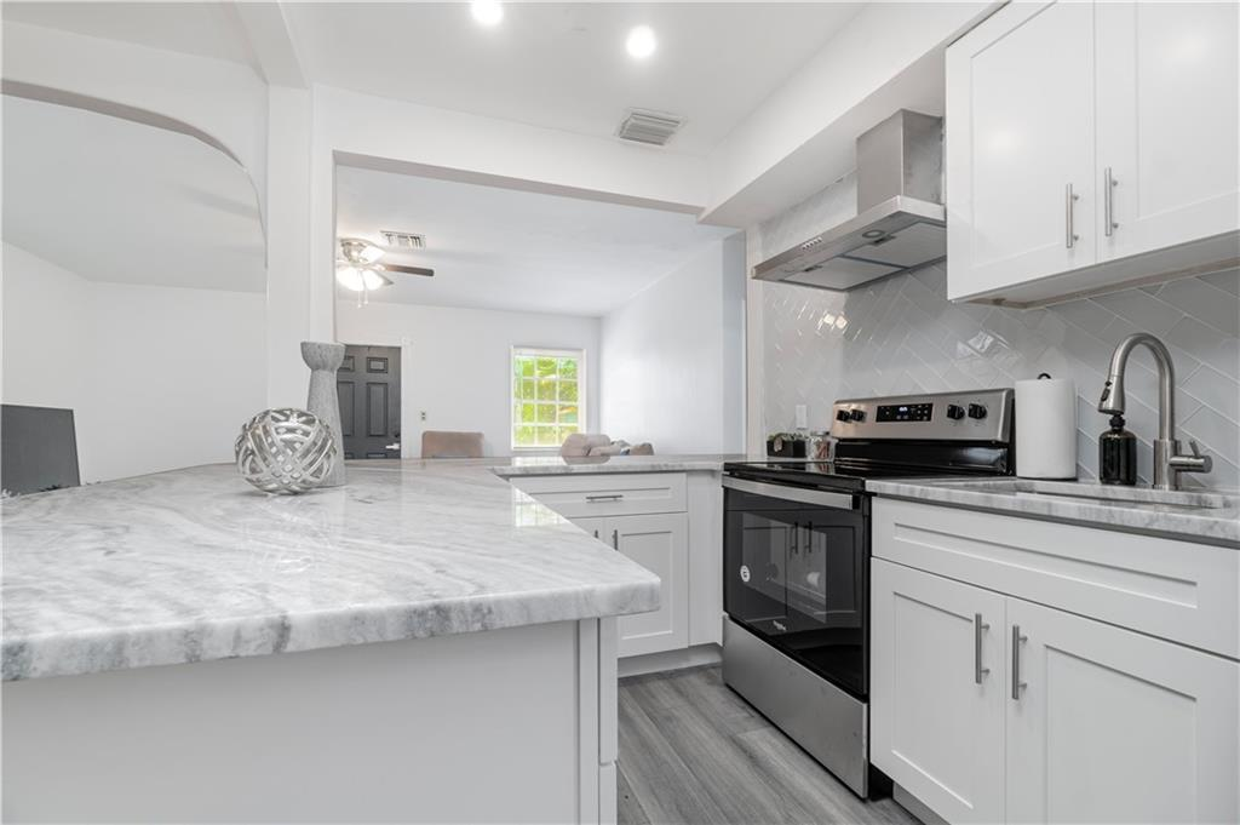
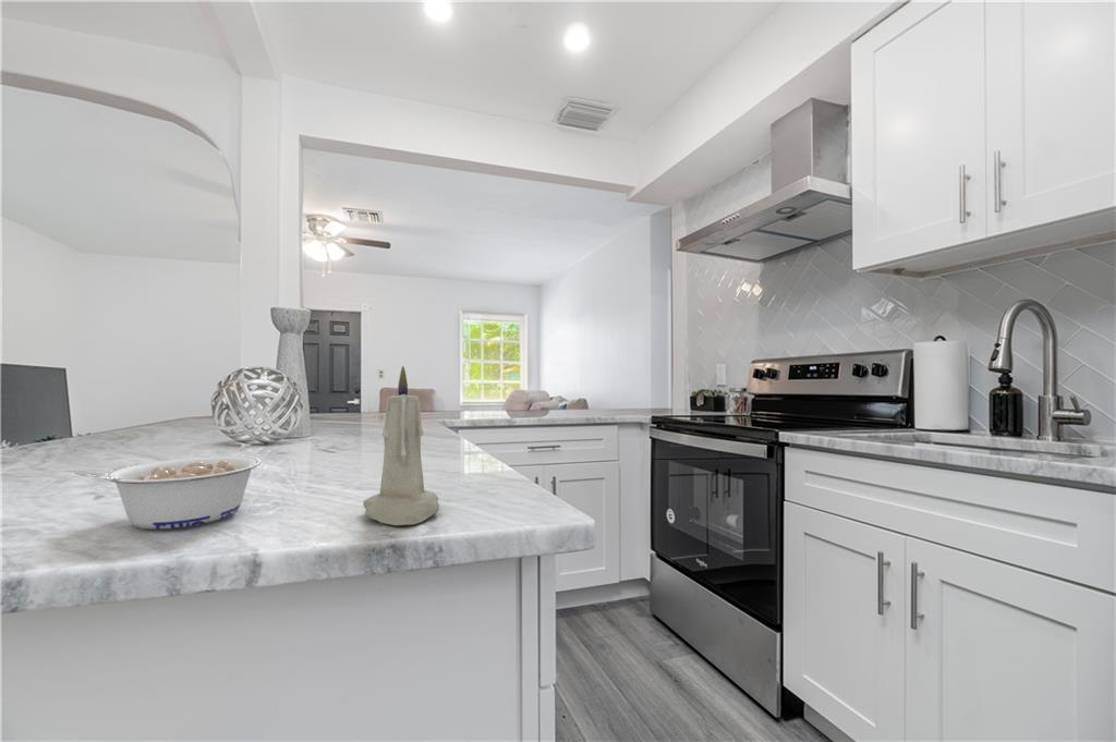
+ legume (185, 487)
+ candle (402, 439)
